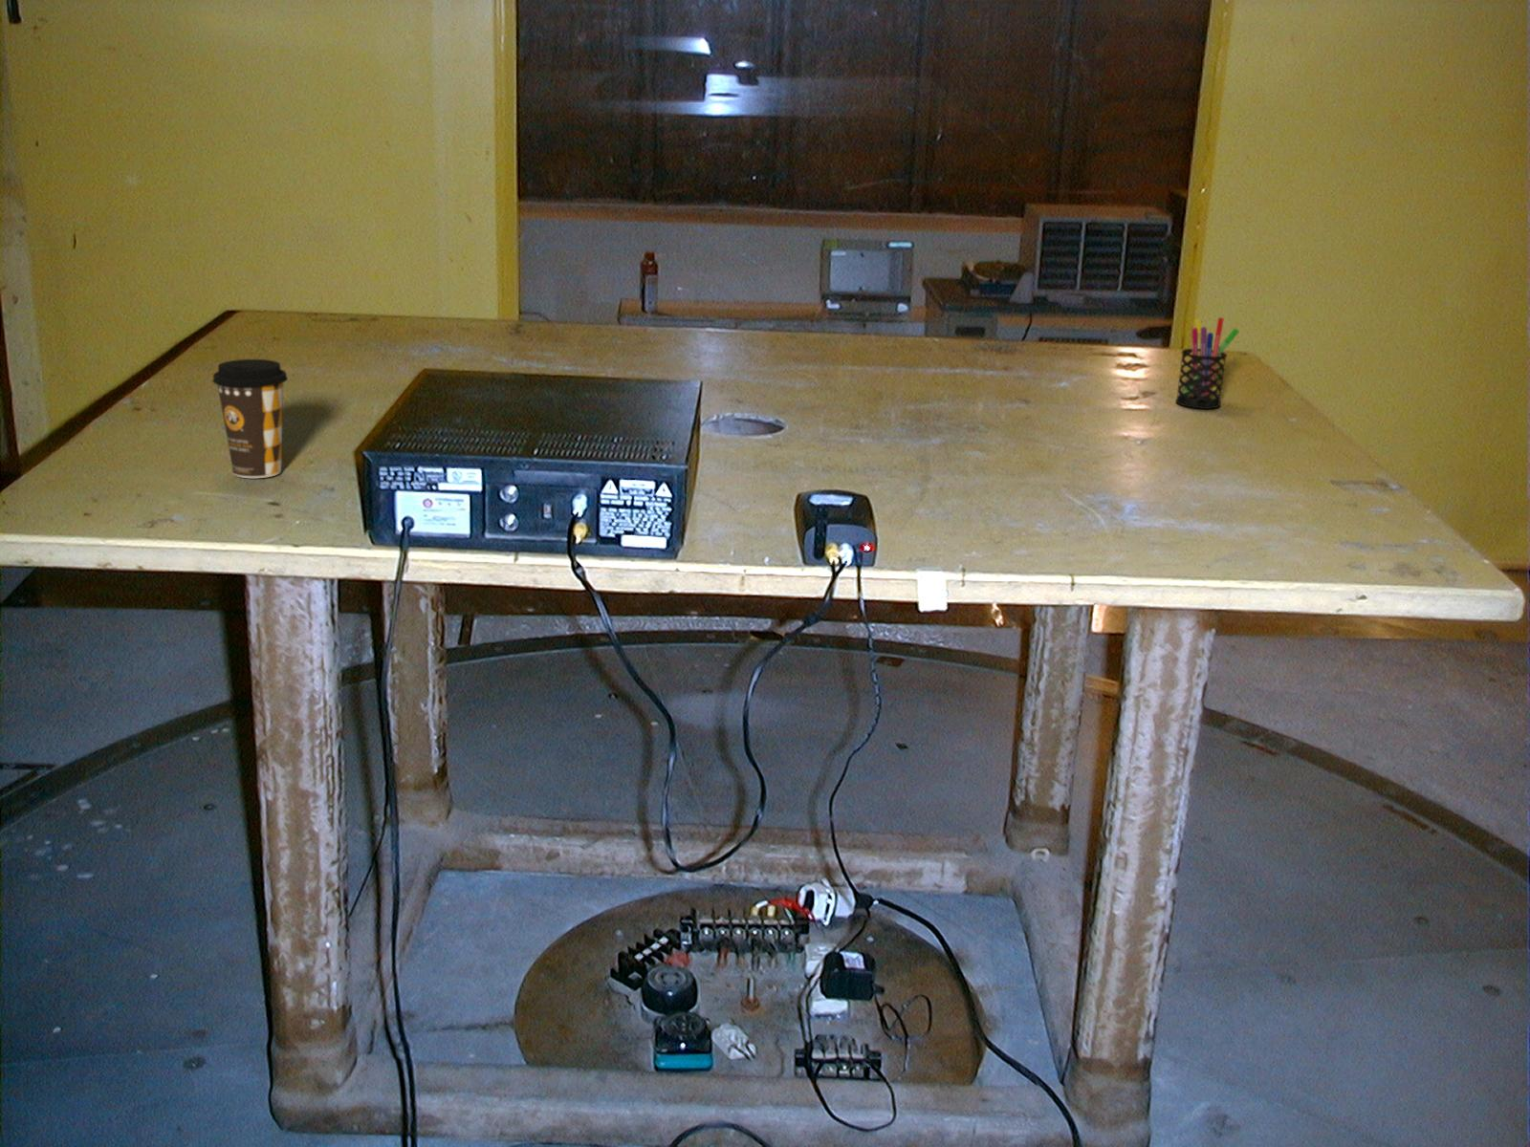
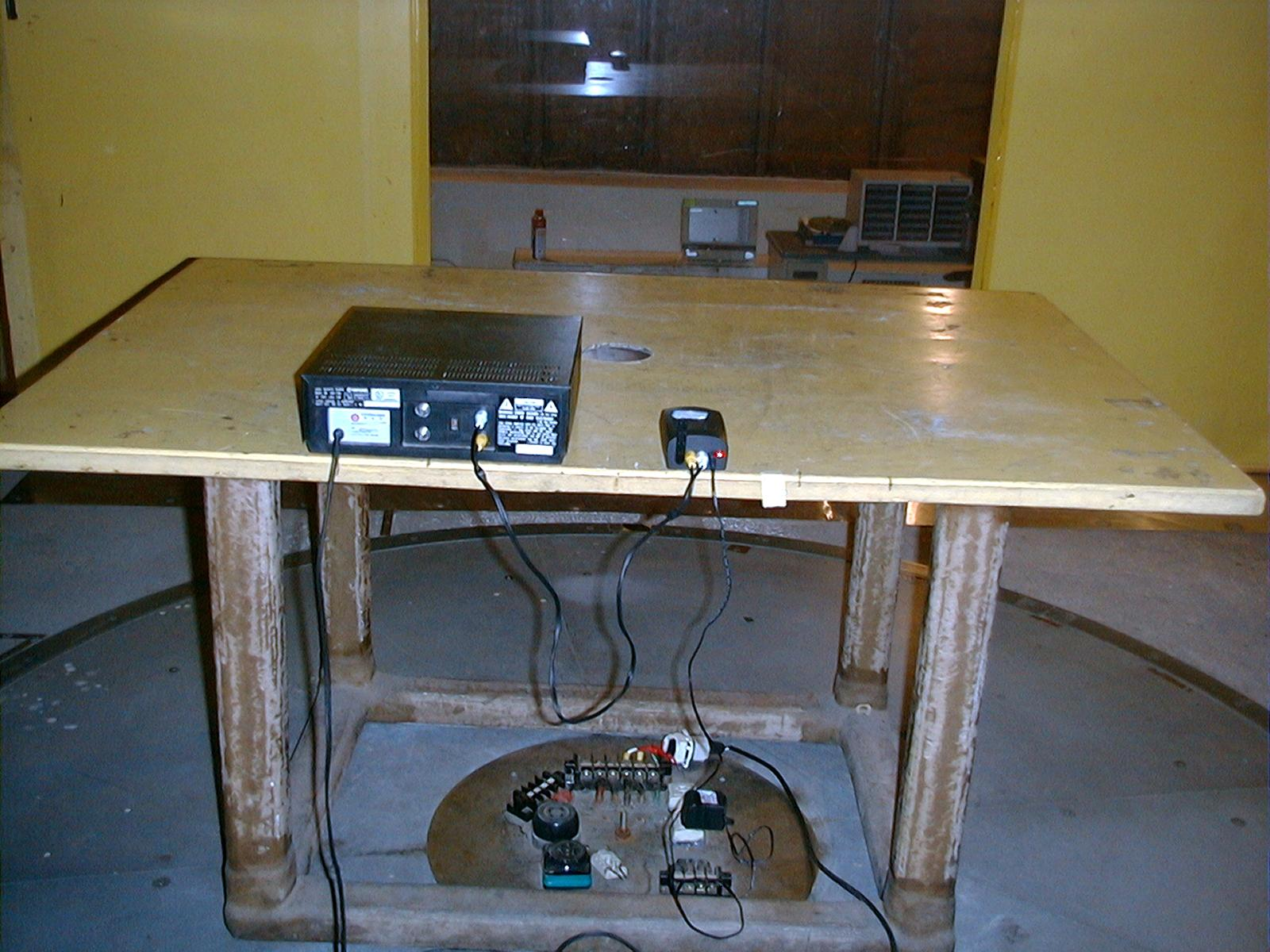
- coffee cup (253, 418)
- pen holder (1208, 359)
